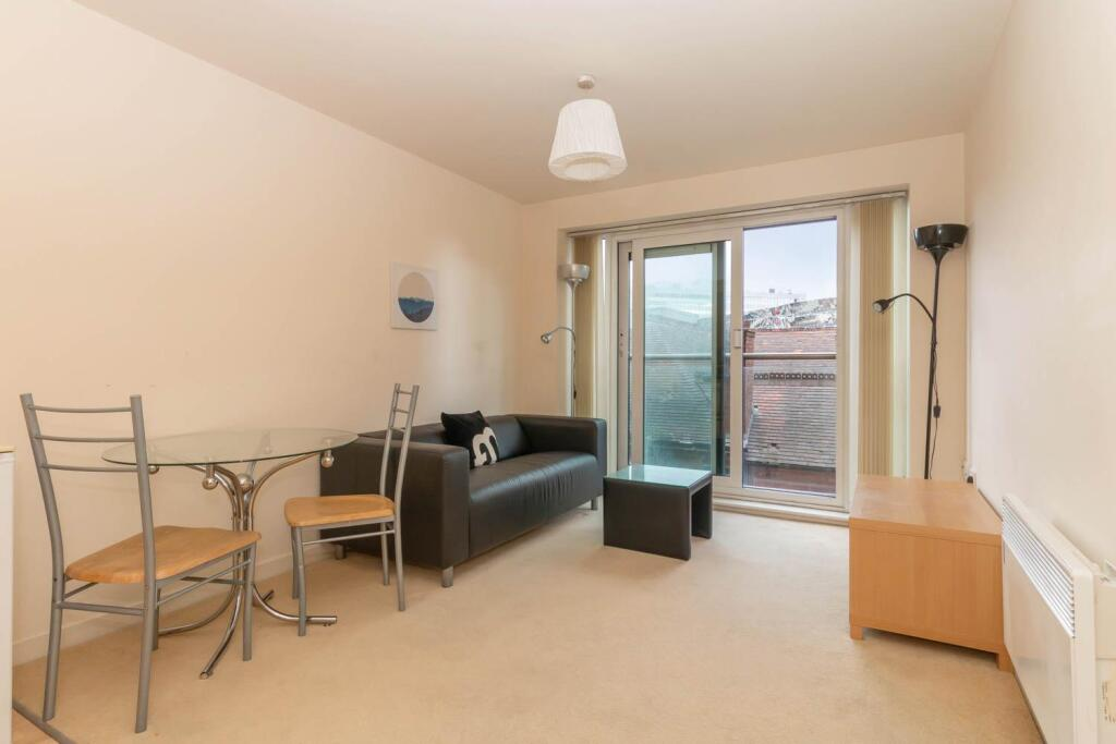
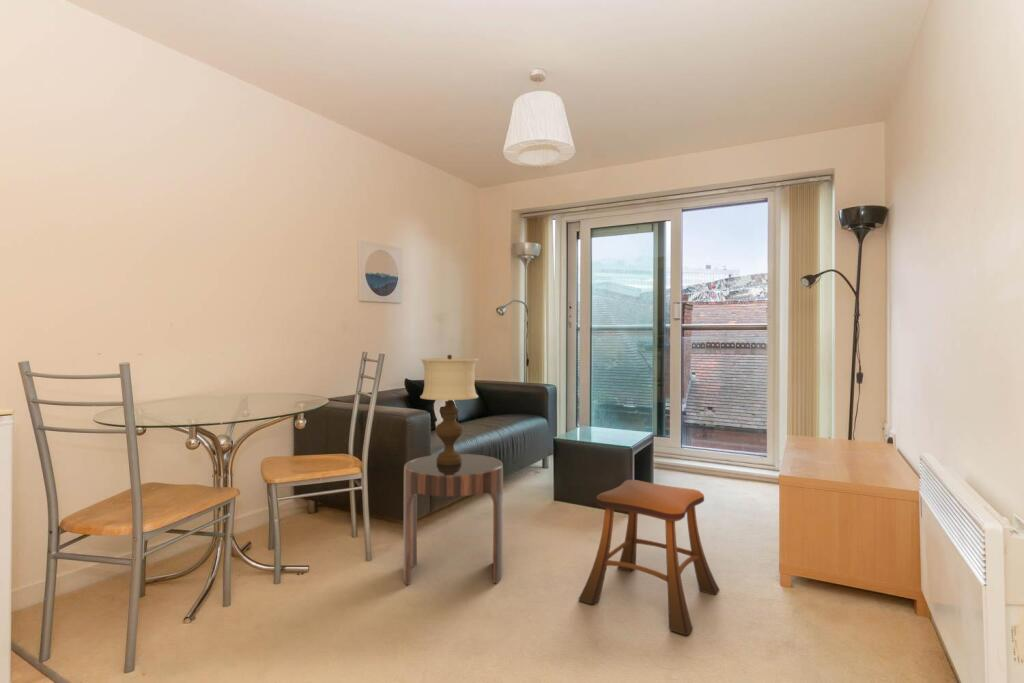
+ side table (451, 496)
+ table lamp (449, 407)
+ stool (650, 543)
